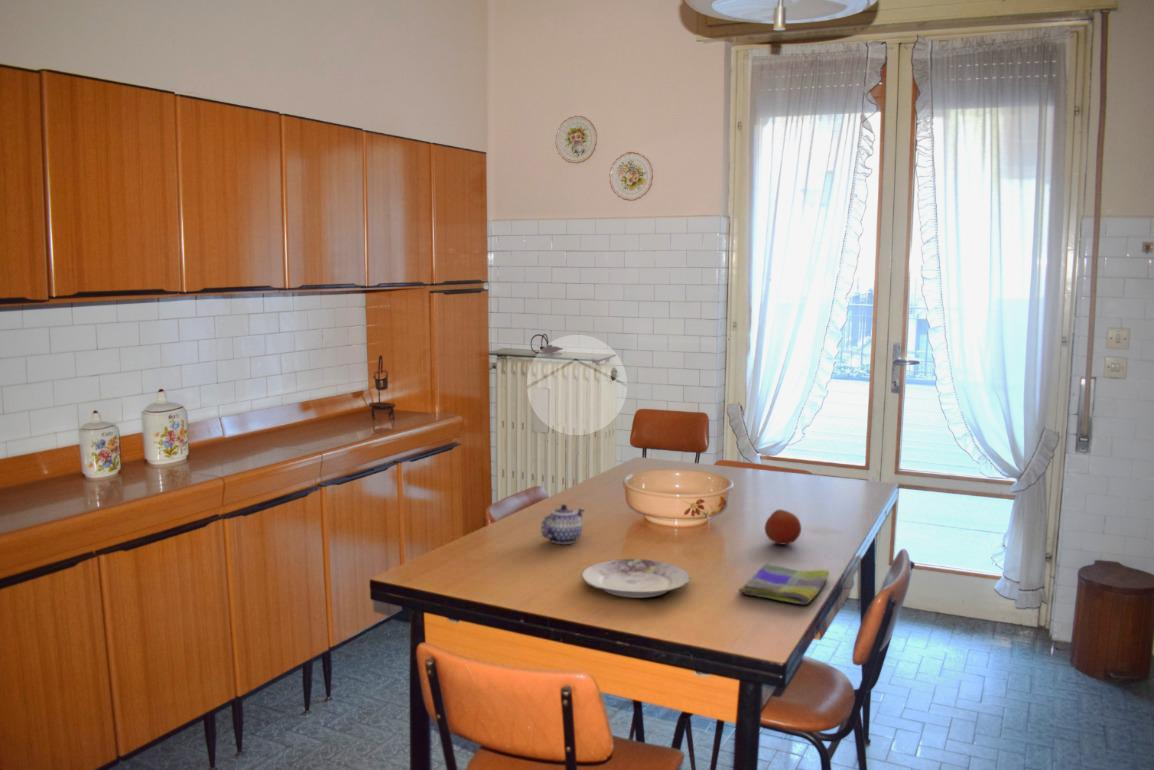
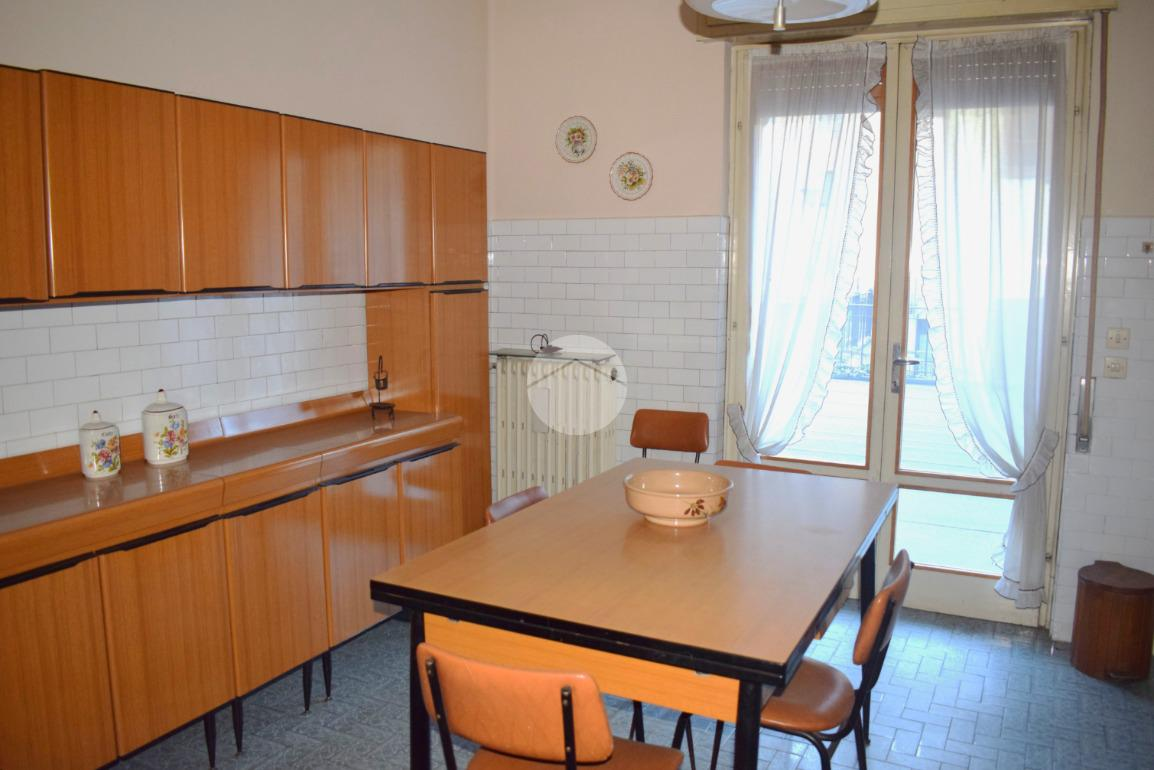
- dish towel (785, 582)
- fruit (782, 526)
- teapot (563, 523)
- plate (635, 580)
